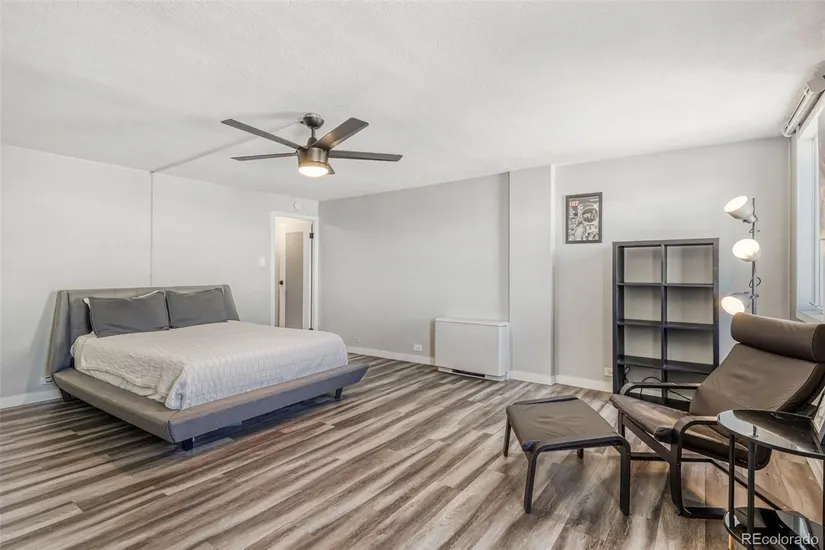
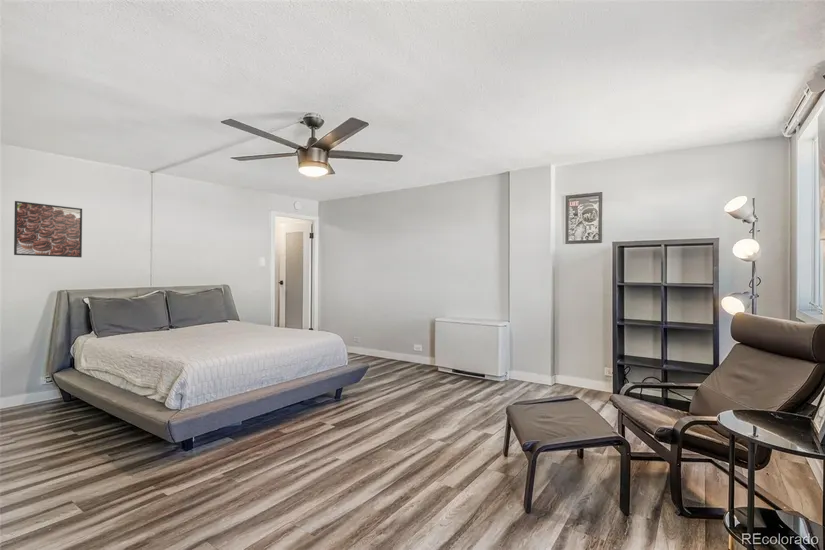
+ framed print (49, 230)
